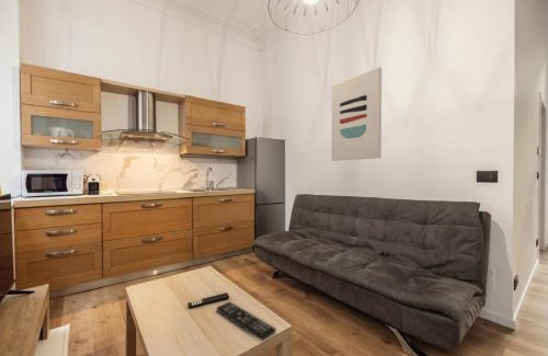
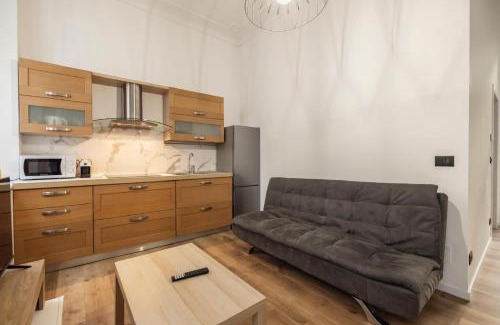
- wall art (354, 118)
- remote control (243, 318)
